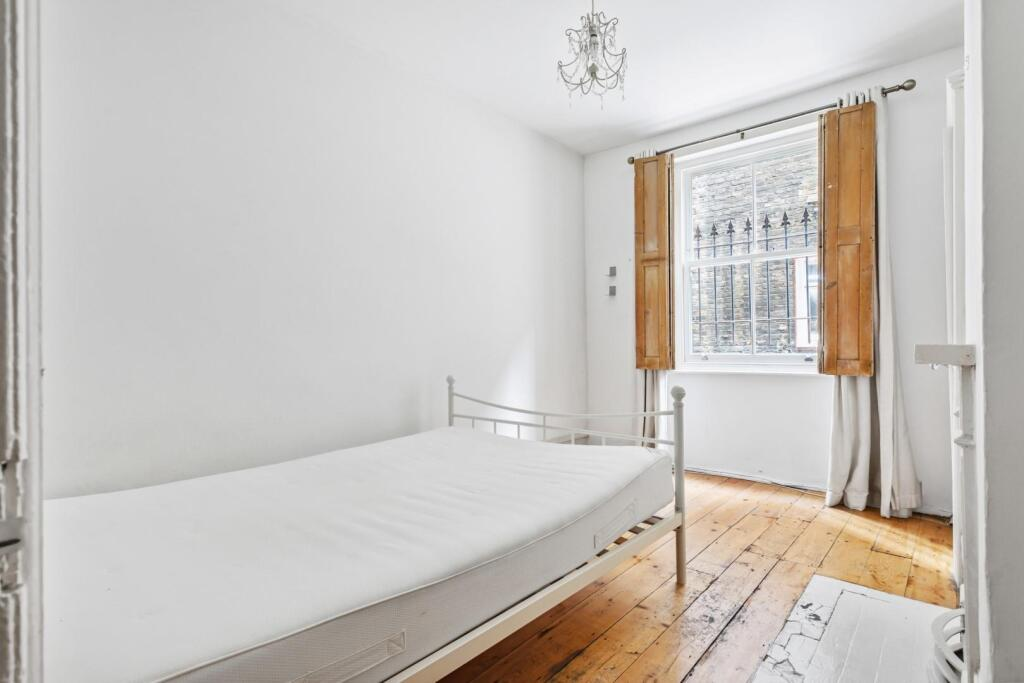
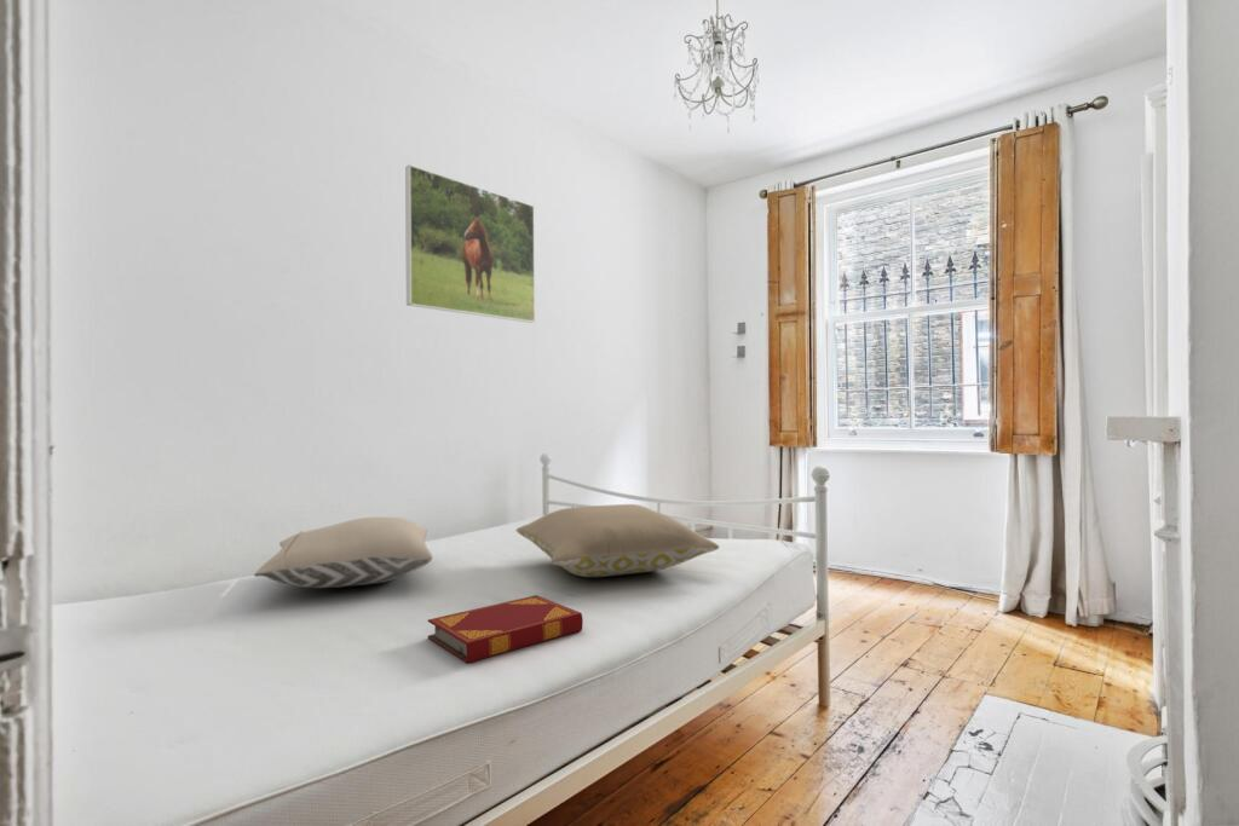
+ pillow (352, 550)
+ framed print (476, 250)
+ hardback book (506, 625)
+ pillow (610, 537)
